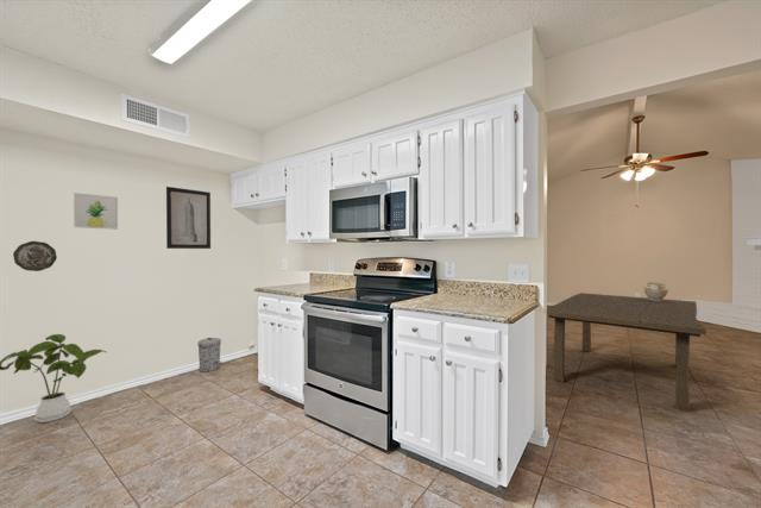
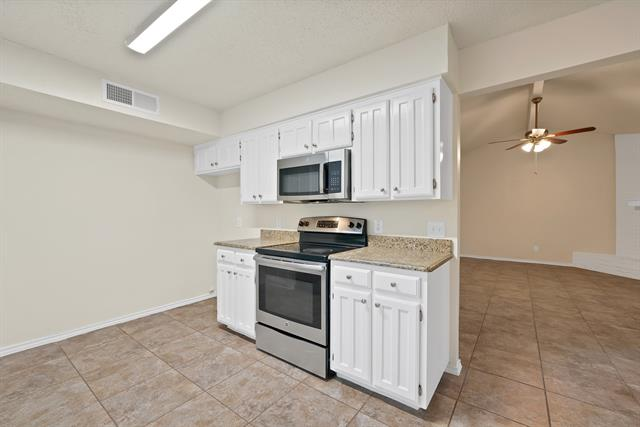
- ceramic pot (655, 291)
- wall art (96, 212)
- trash can (209, 353)
- house plant (59, 377)
- wall art (189, 219)
- decorative plate (34, 256)
- dining table (628, 327)
